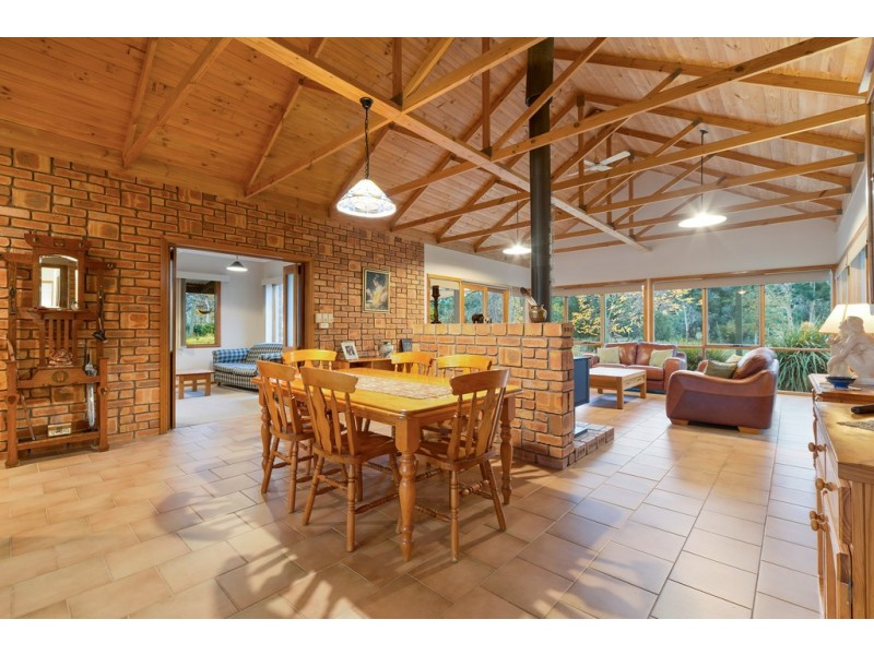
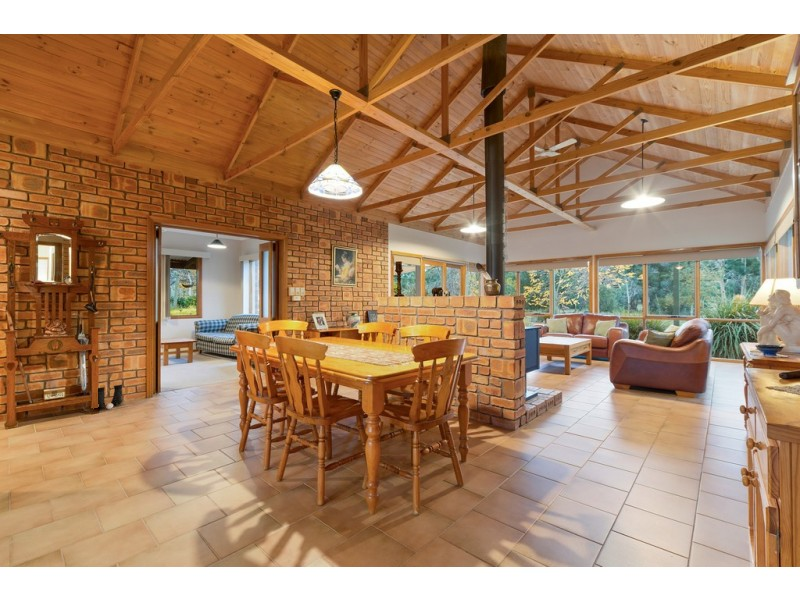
+ boots (104, 395)
